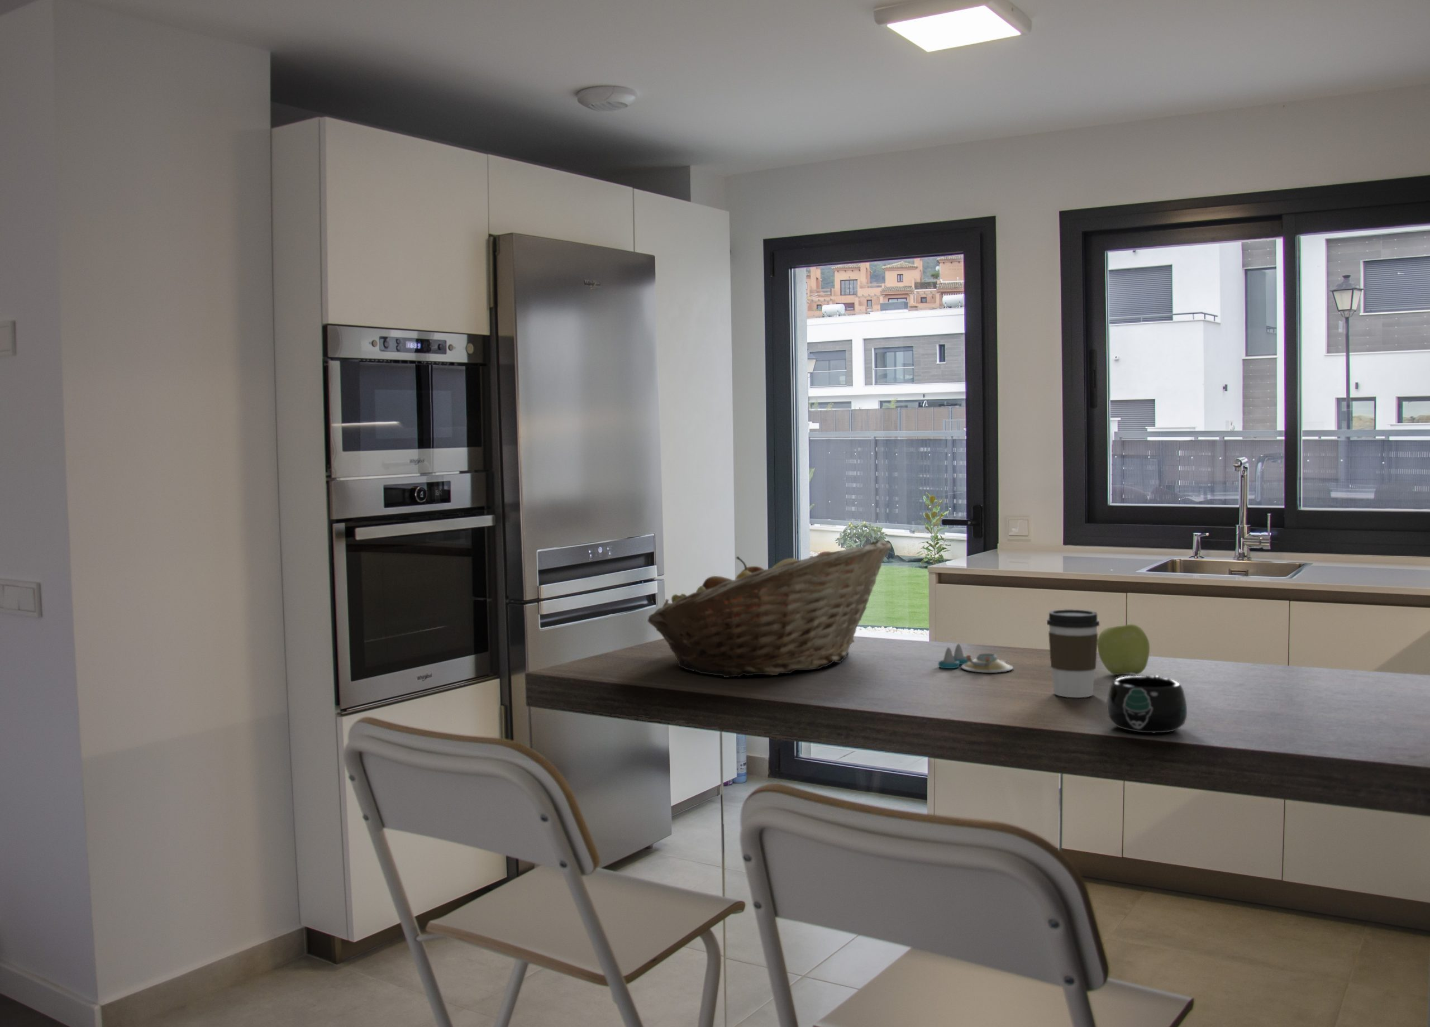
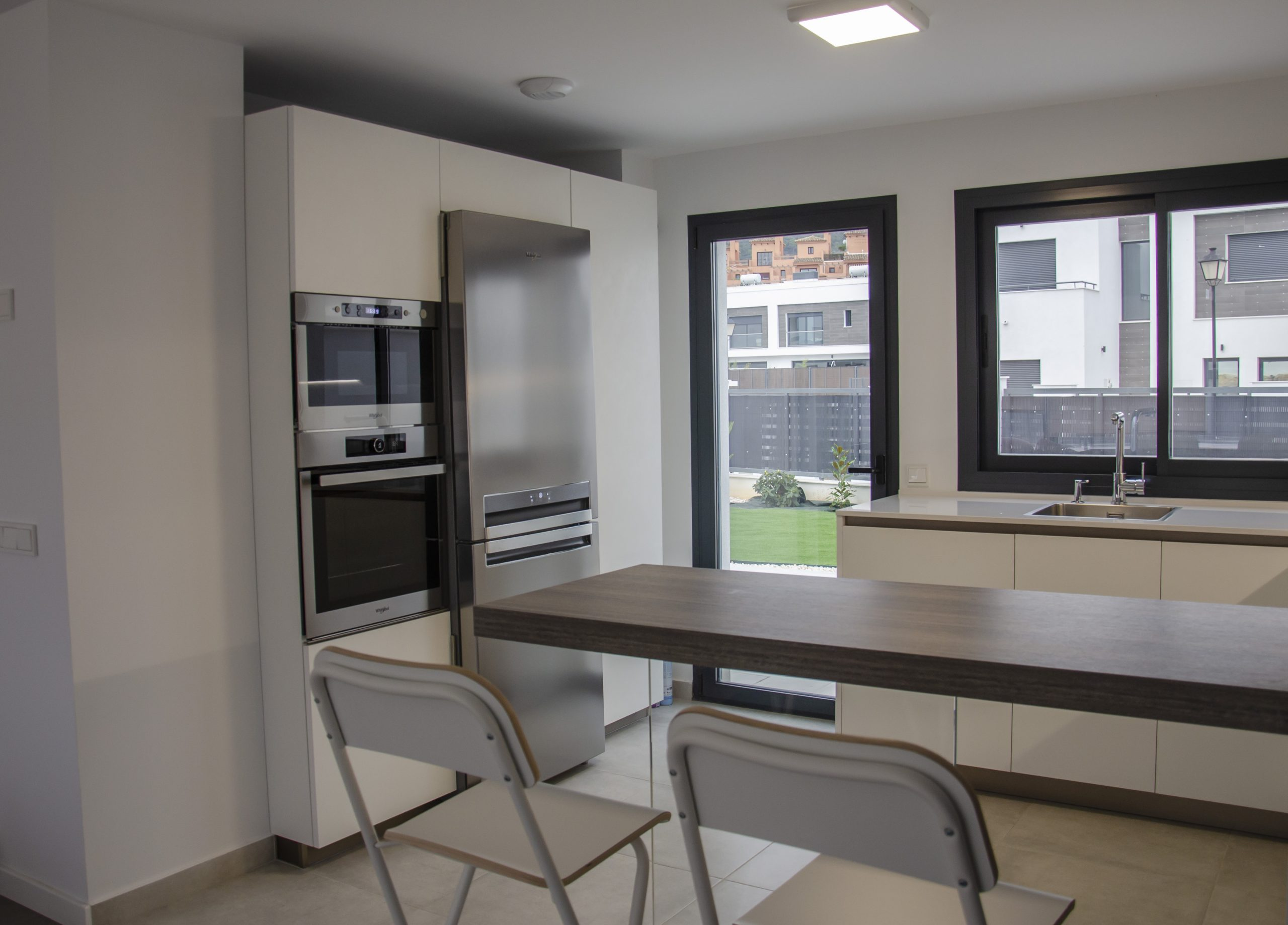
- fruit basket (774, 601)
- mug (1148, 703)
- coffee cup (1074, 653)
- apple (1124, 648)
- salt and pepper shaker set (976, 657)
